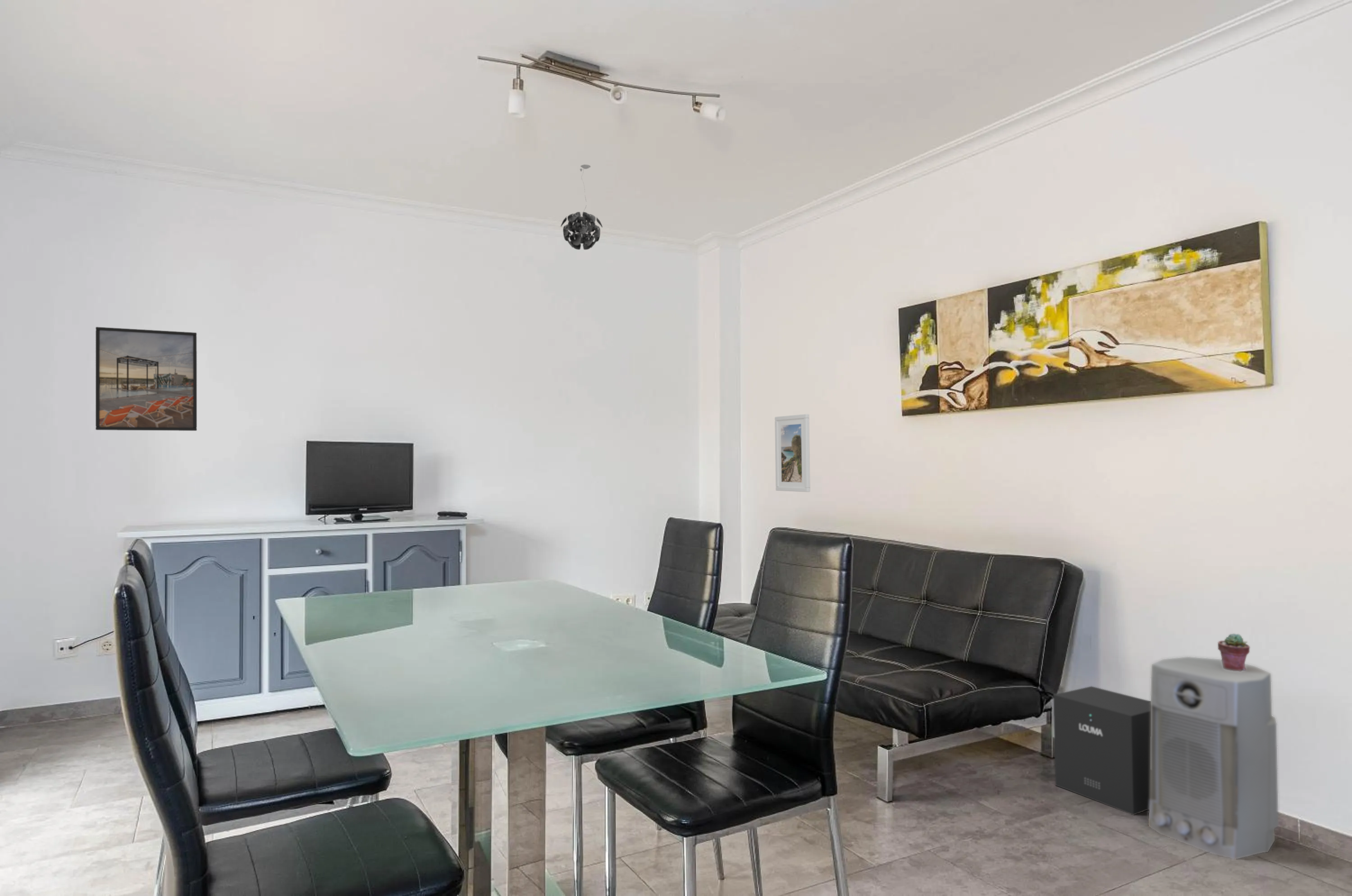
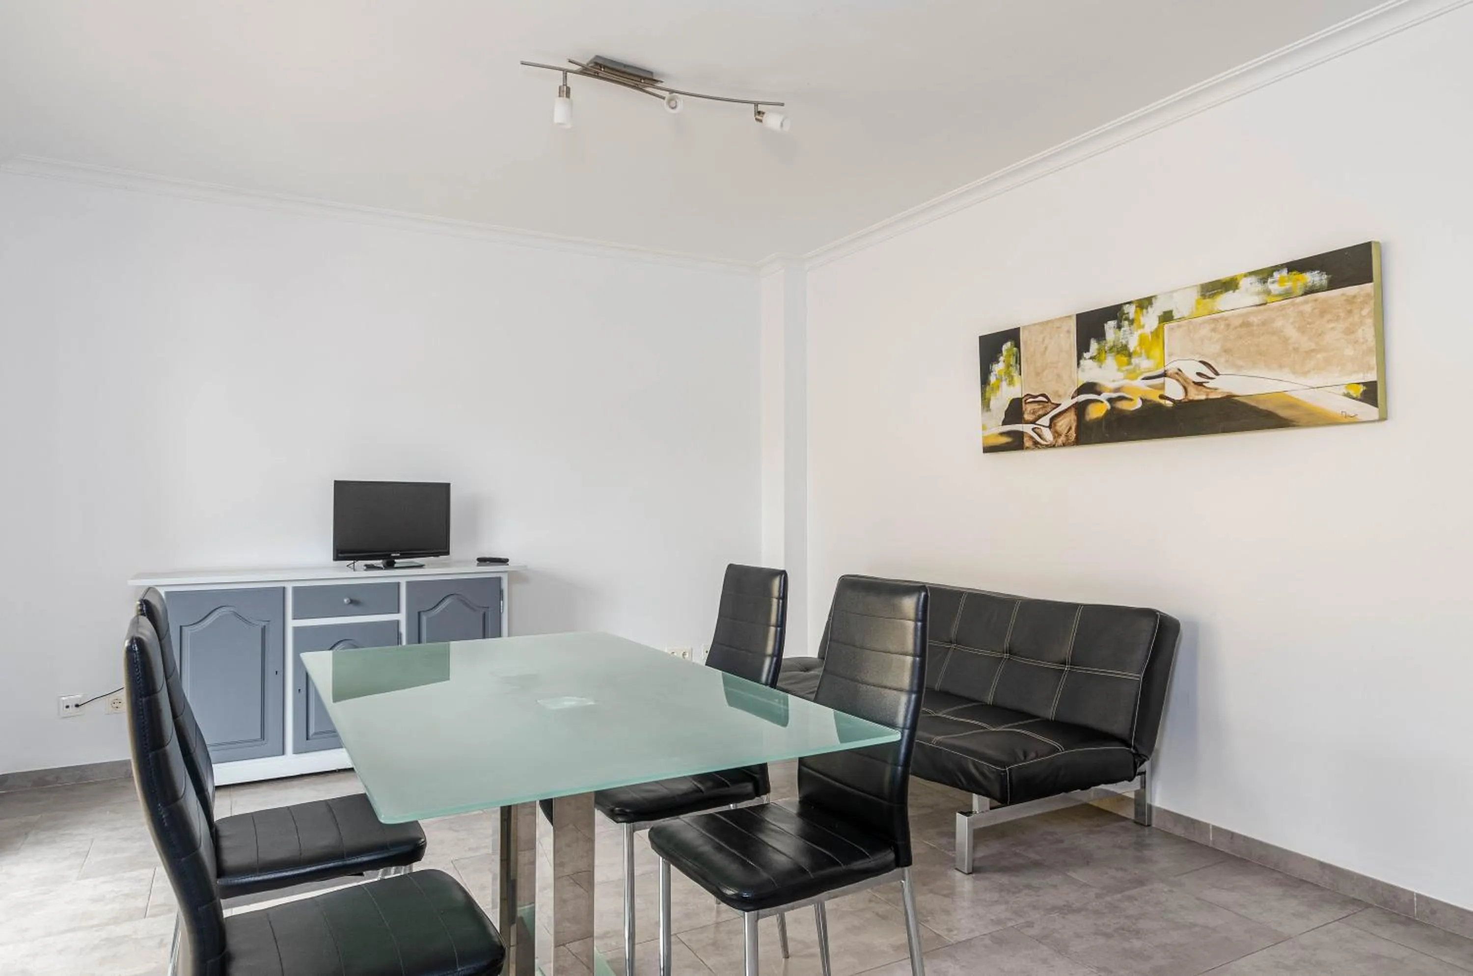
- air purifier (1214, 750)
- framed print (147, 380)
- pendant light (584, 210)
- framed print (792, 453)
- potted succulent (1233, 650)
- speaker (1110, 746)
